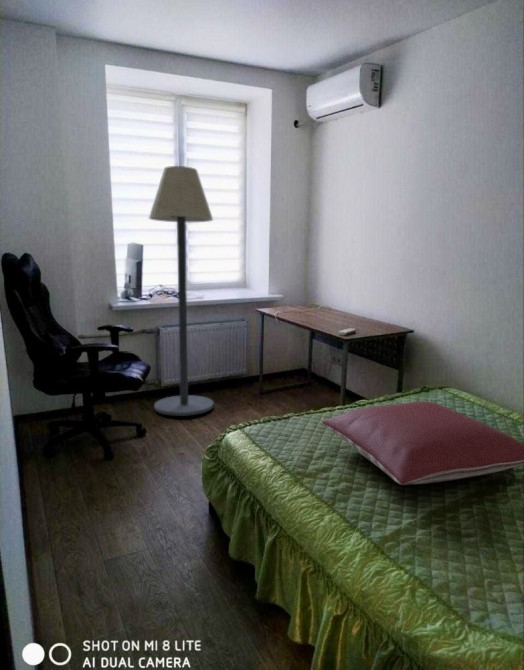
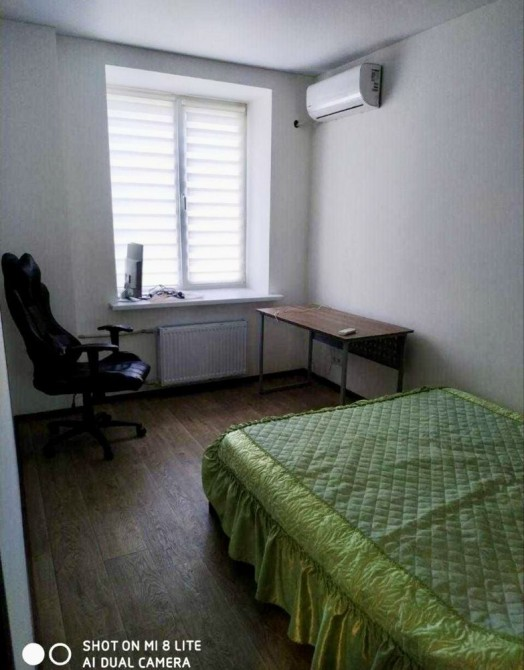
- pillow (421, 438)
- floor lamp (182, 292)
